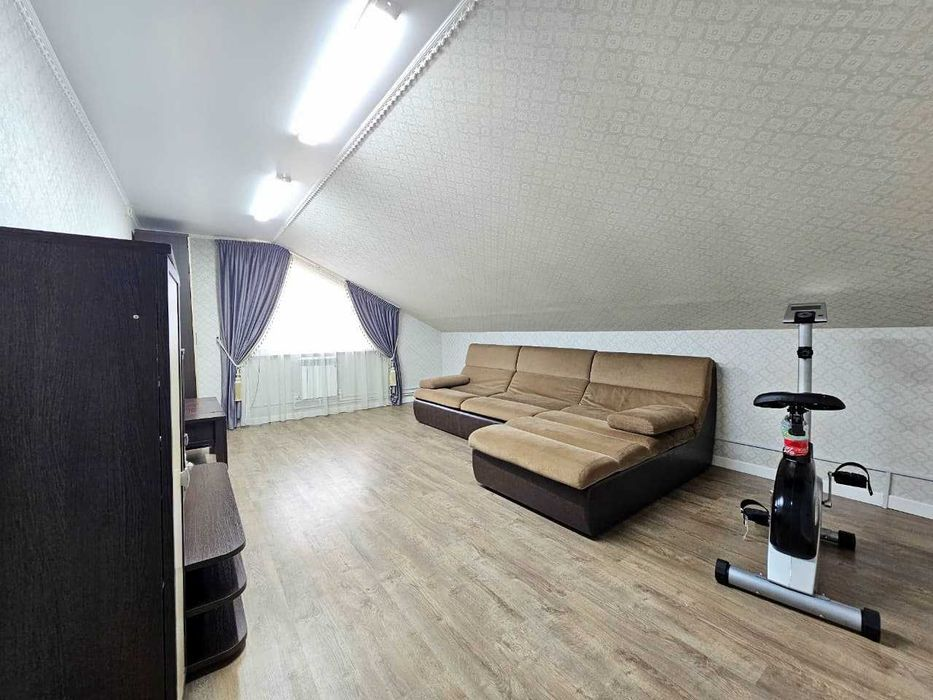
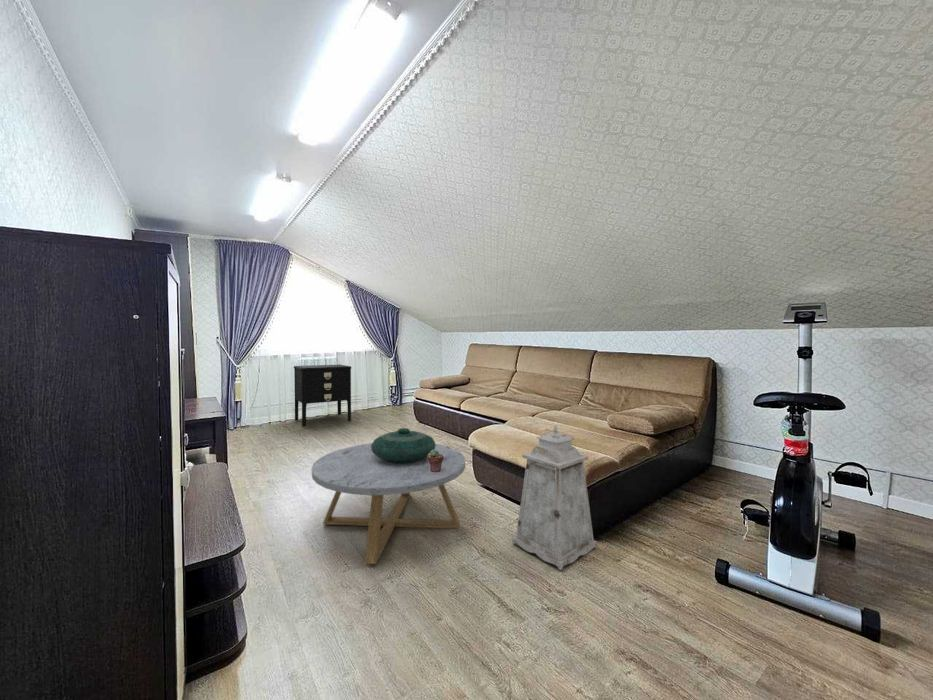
+ lantern (554, 486)
+ coffee table (391, 492)
+ nightstand (322, 393)
+ decorative bowl (403, 442)
+ potted succulent (435, 459)
